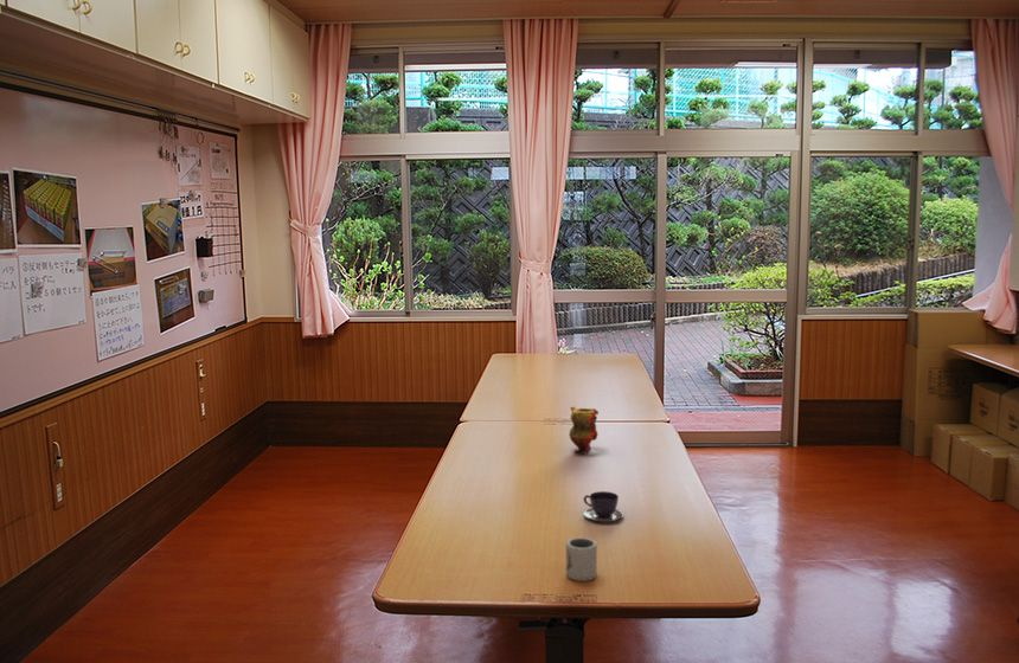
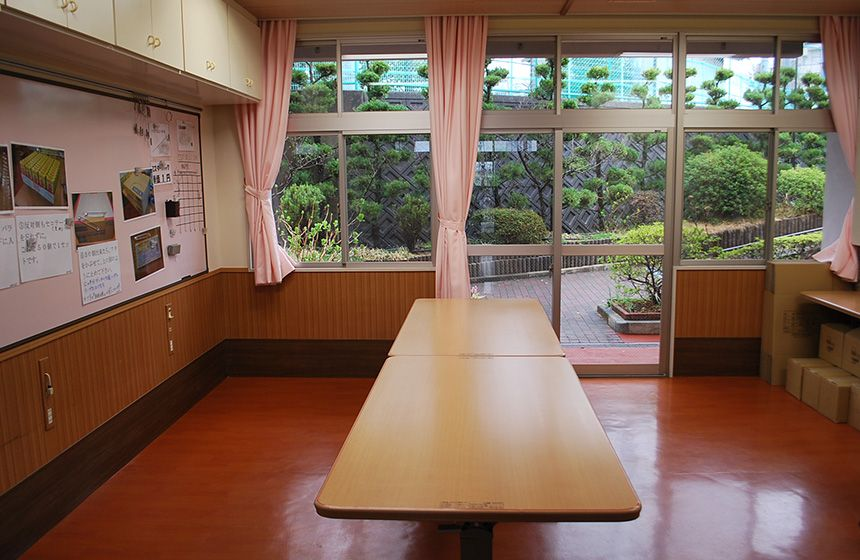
- cup (581, 556)
- teapot (584, 426)
- teacup (602, 506)
